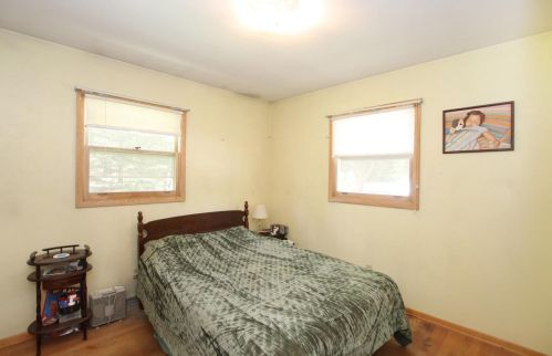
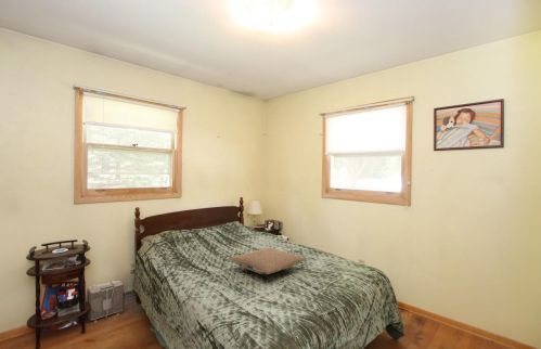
+ pillow (267, 260)
